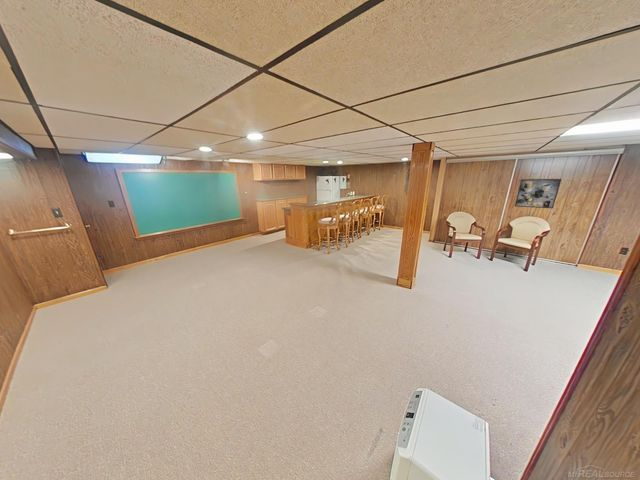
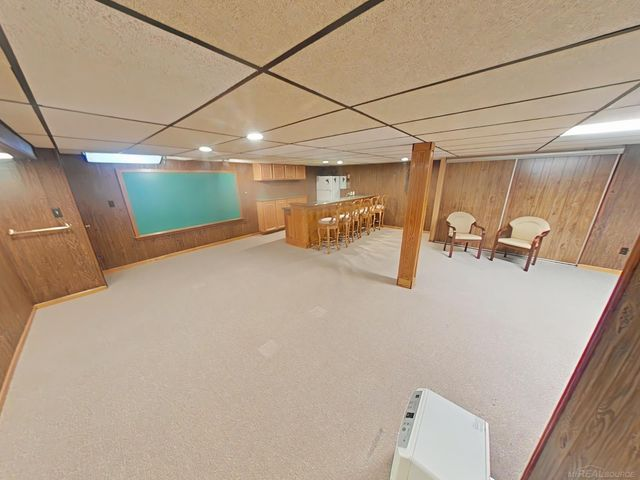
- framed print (536, 193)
